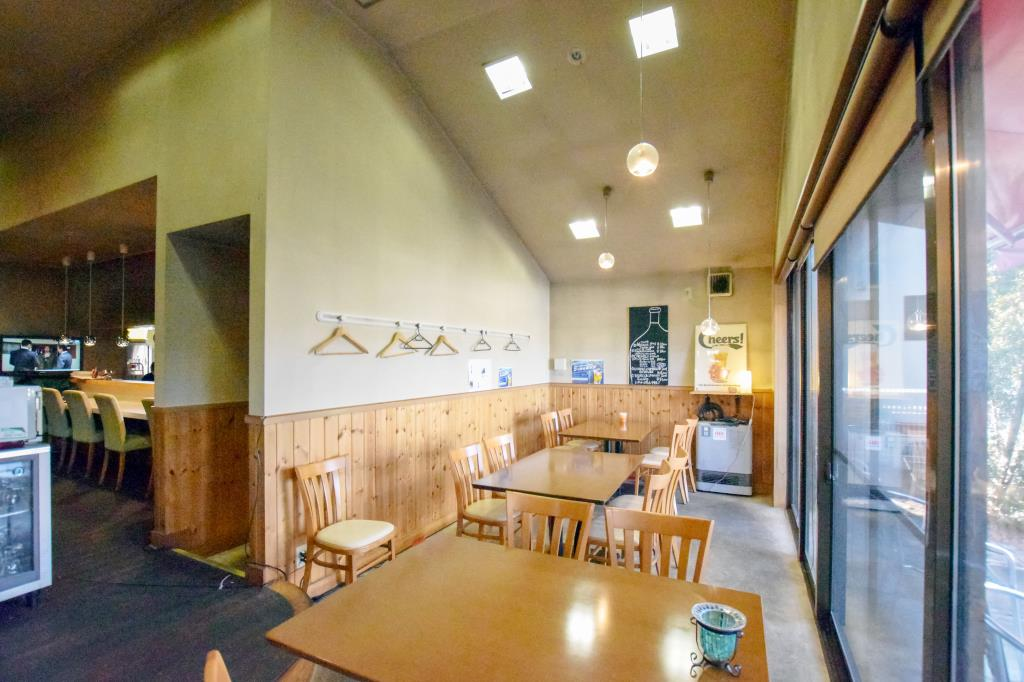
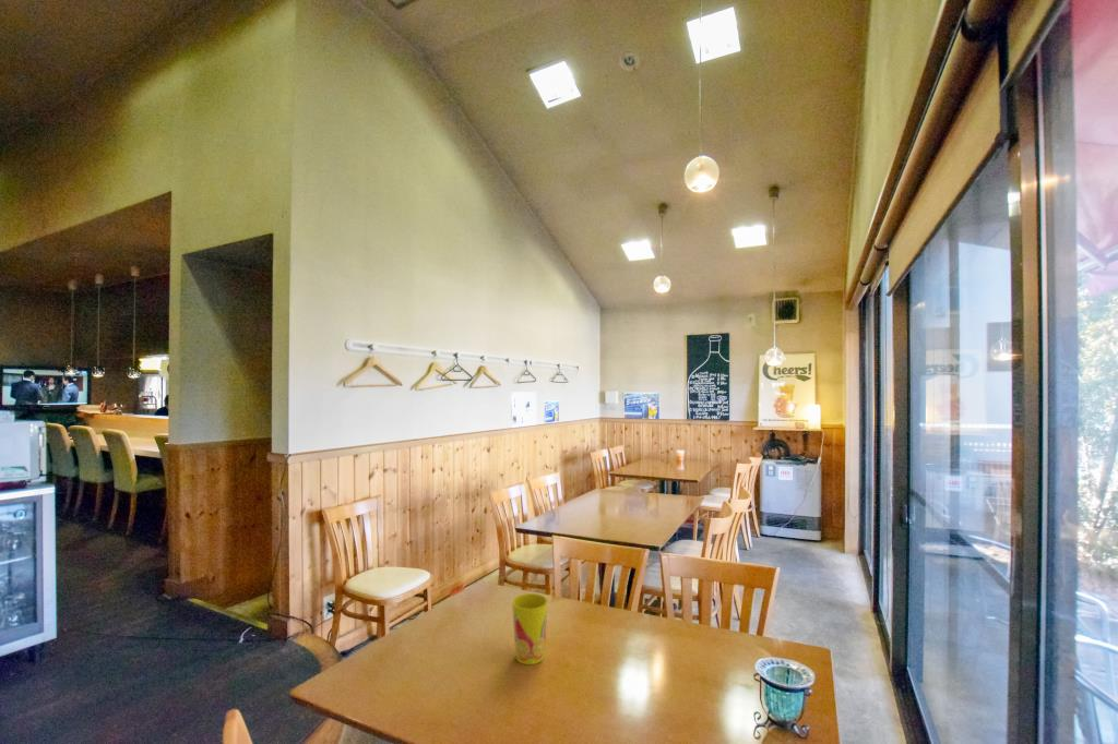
+ cup (530, 628)
